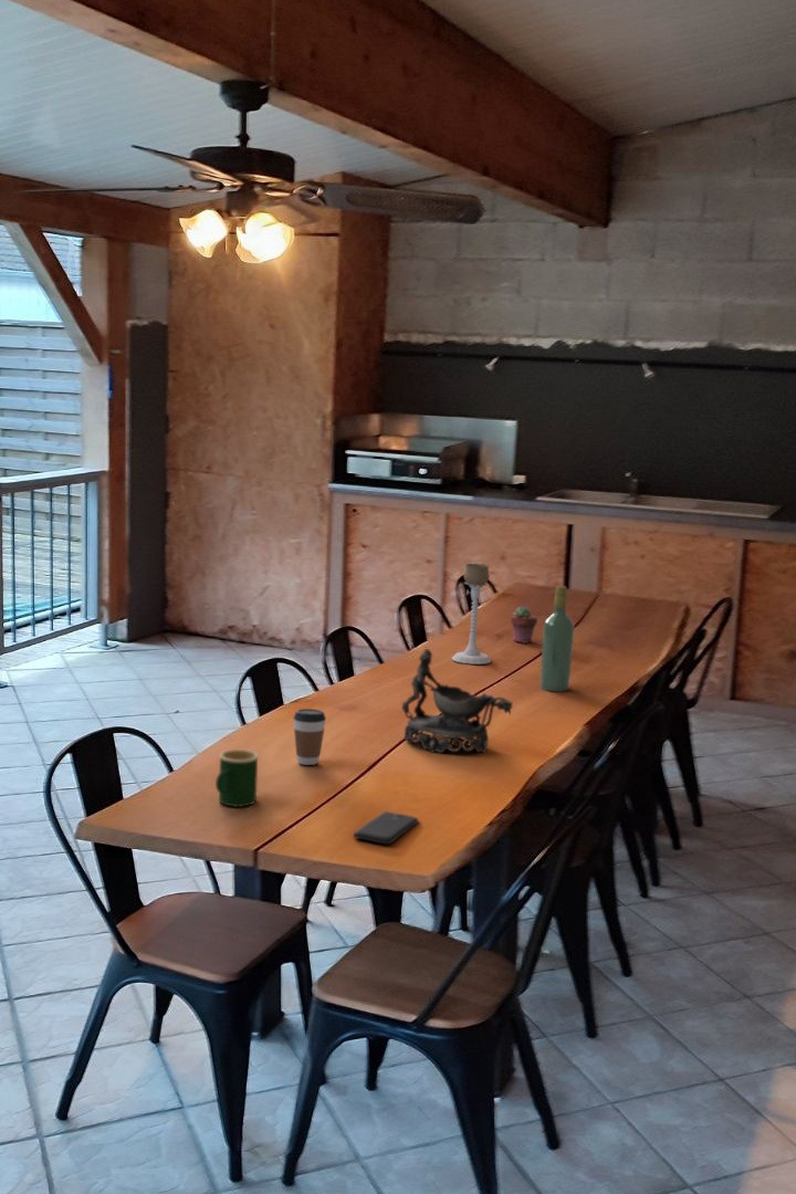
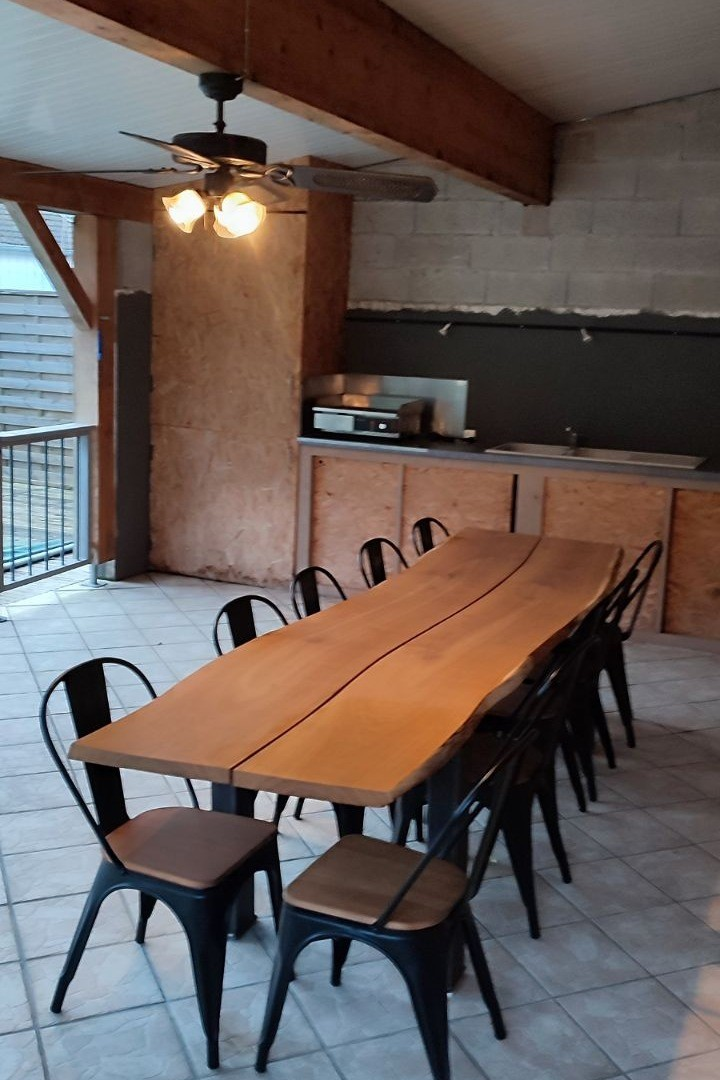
- decorative bowl (457, 700)
- coffee cup (308, 736)
- mug (233, 779)
- wine bottle (557, 638)
- potted succulent (523, 624)
- candle holder (474, 612)
- smartphone (386, 826)
